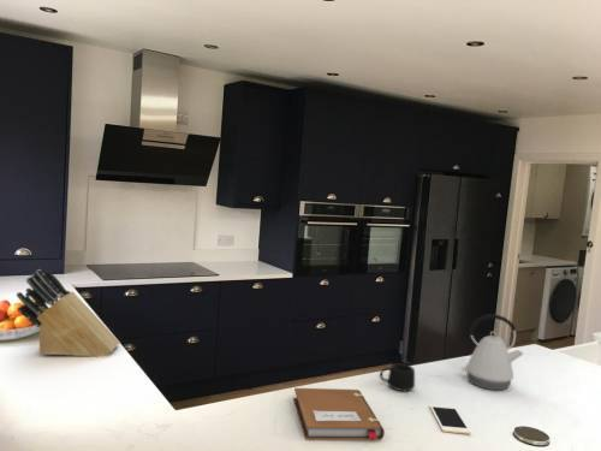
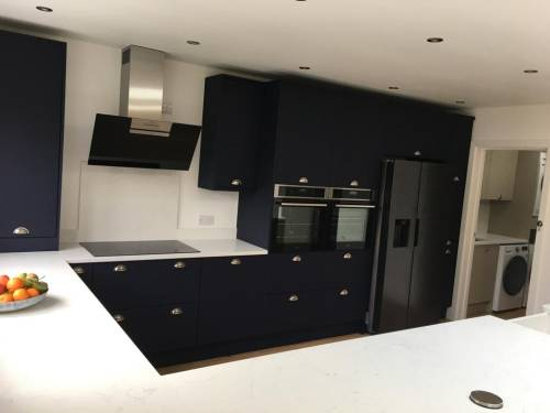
- knife block (70, 310)
- mug (397, 376)
- cell phone (448, 419)
- notebook (337, 413)
- kettle (493, 349)
